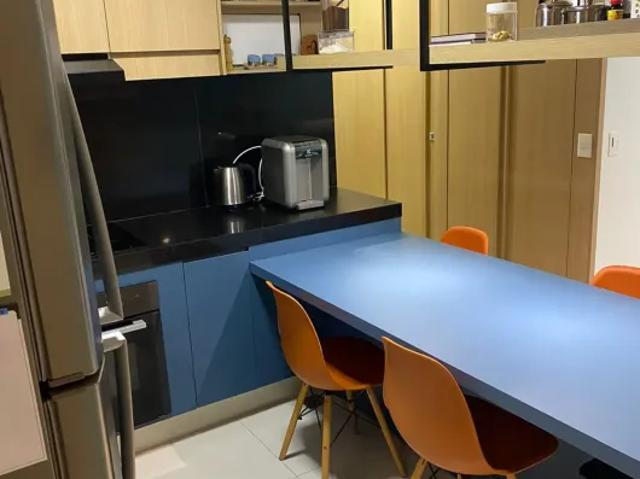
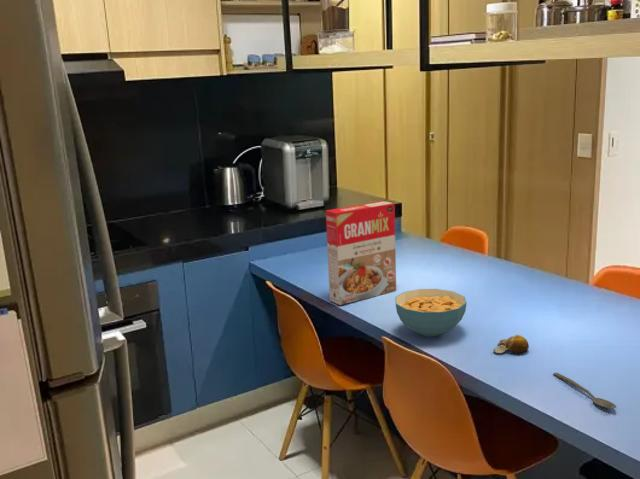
+ cereal bowl (430, 316)
+ spoon (582, 389)
+ fruit (509, 341)
+ cereal box (362, 252)
